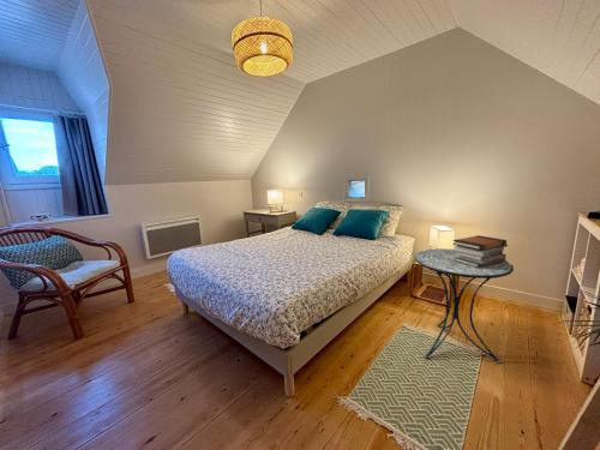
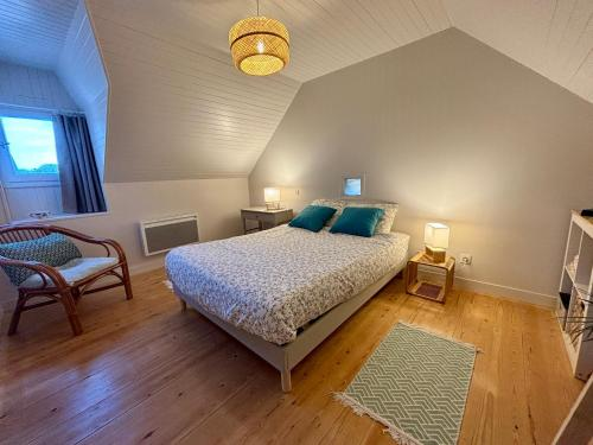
- side table (456, 304)
- book stack (479, 250)
